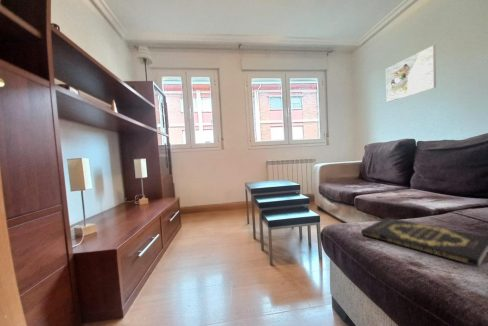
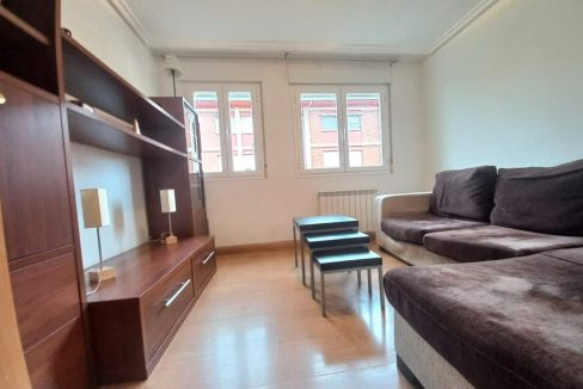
- book (421, 236)
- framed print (407, 77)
